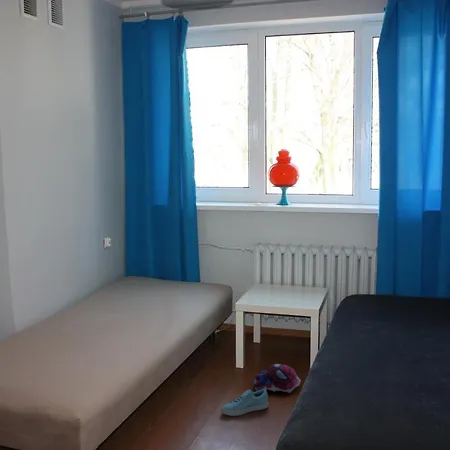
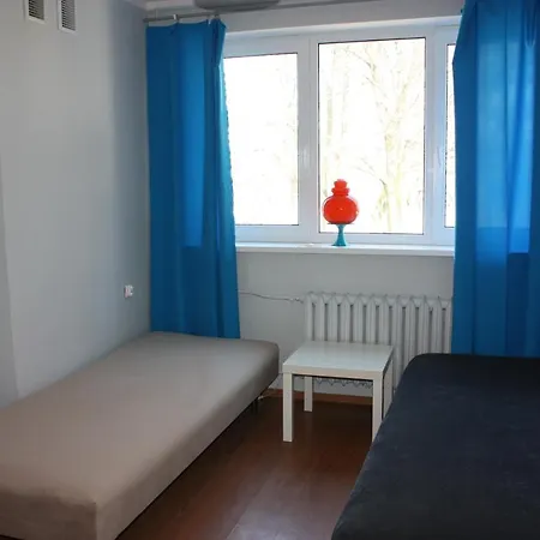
- plush toy (276, 376)
- sneaker (244, 399)
